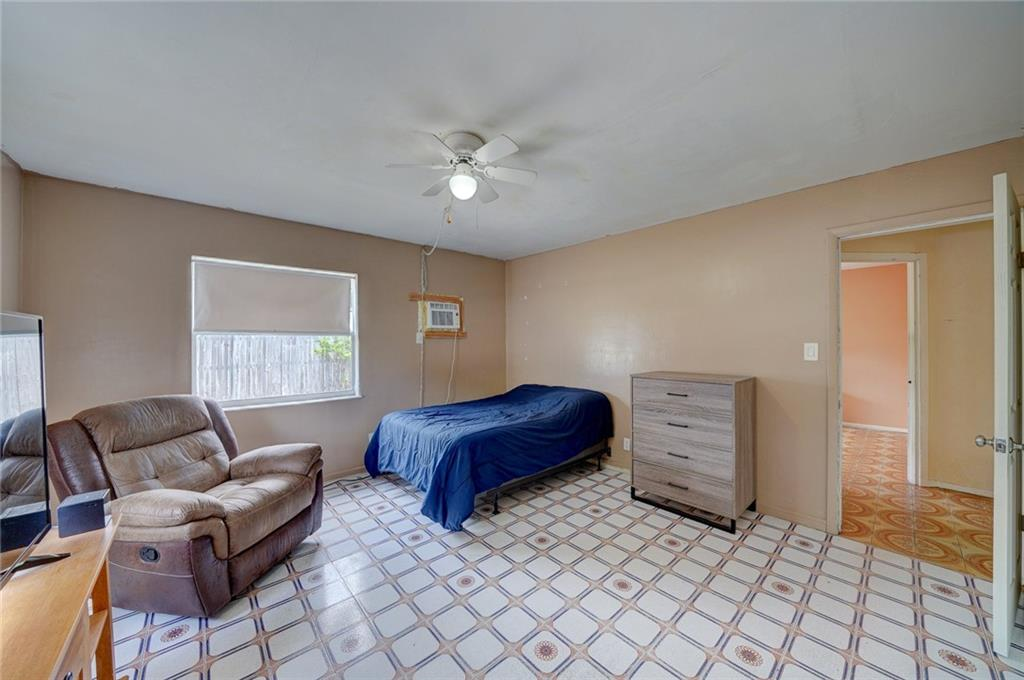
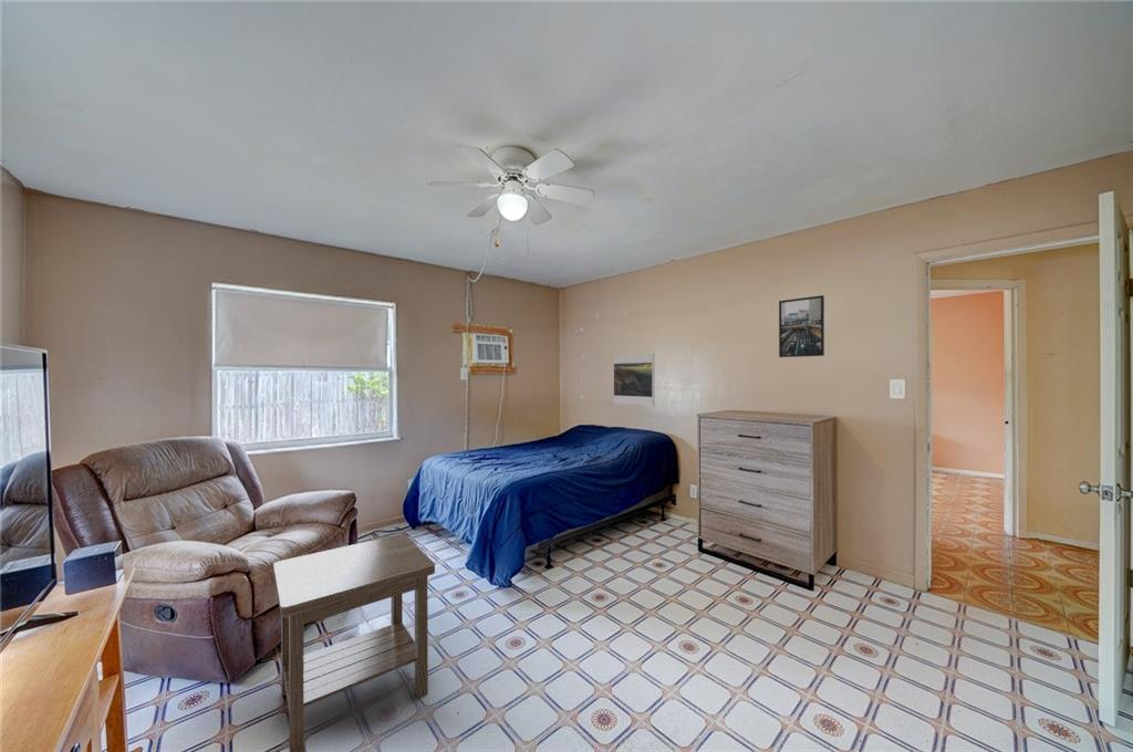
+ side table (358, 636)
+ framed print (800, 327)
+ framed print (633, 379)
